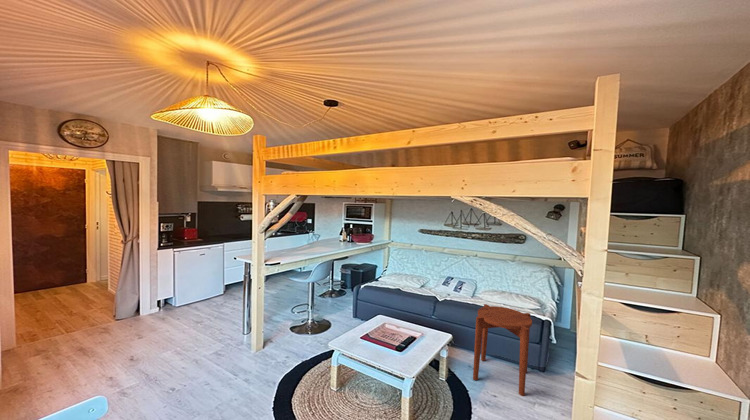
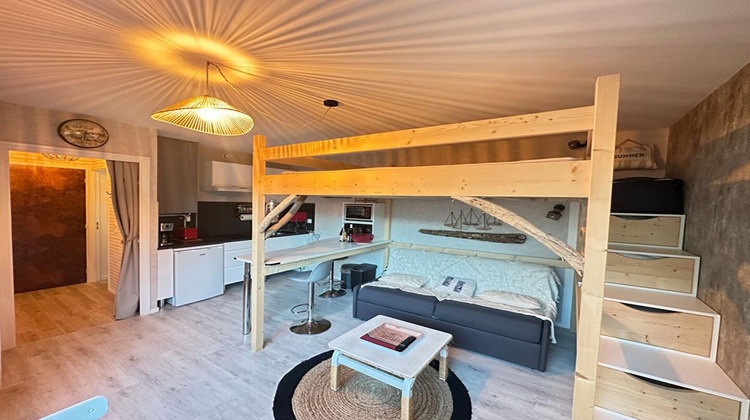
- side table (486, 345)
